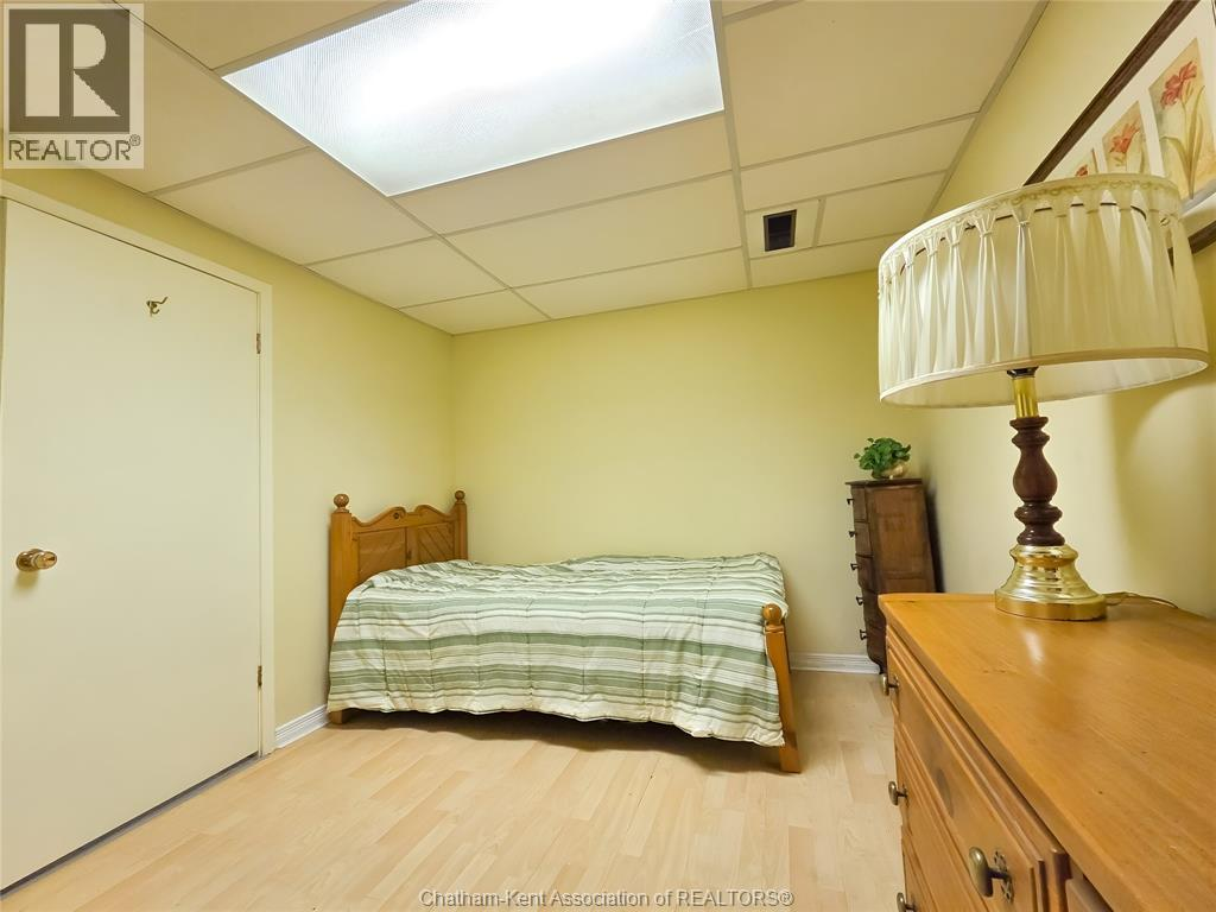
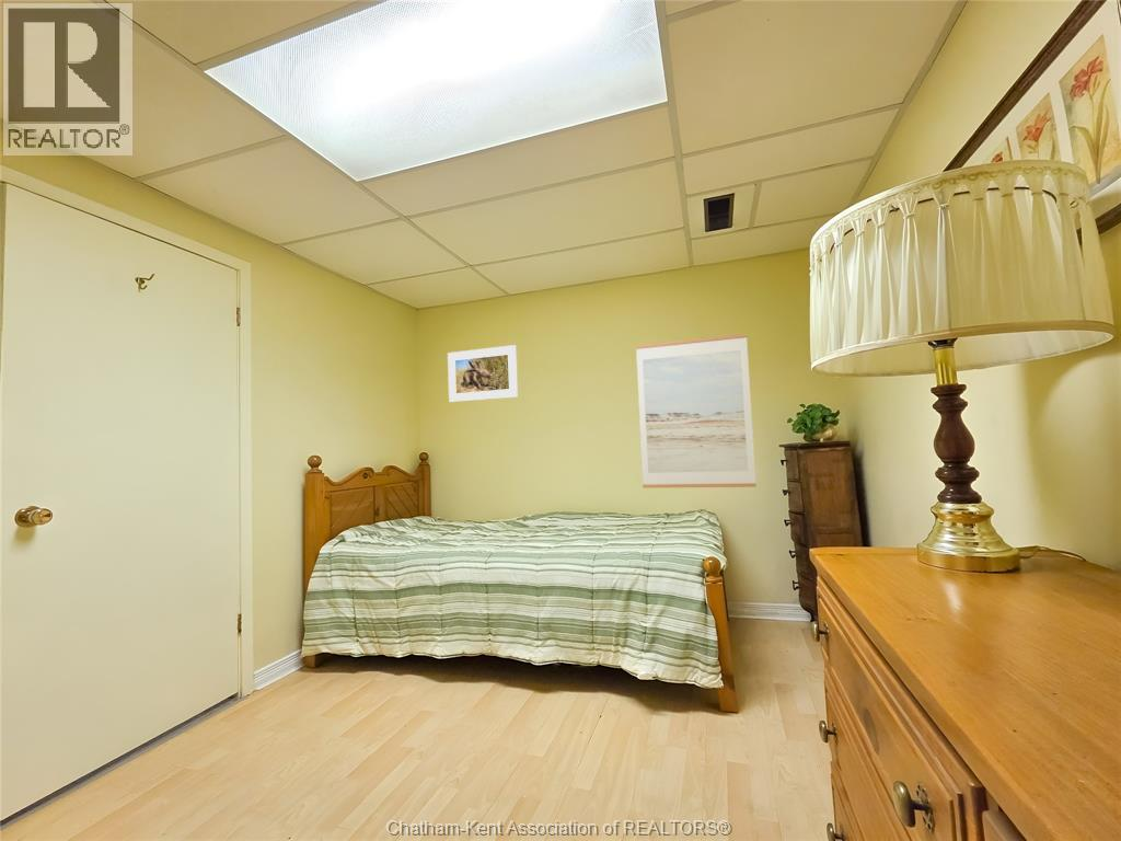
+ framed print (482, 373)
+ wall art (693, 413)
